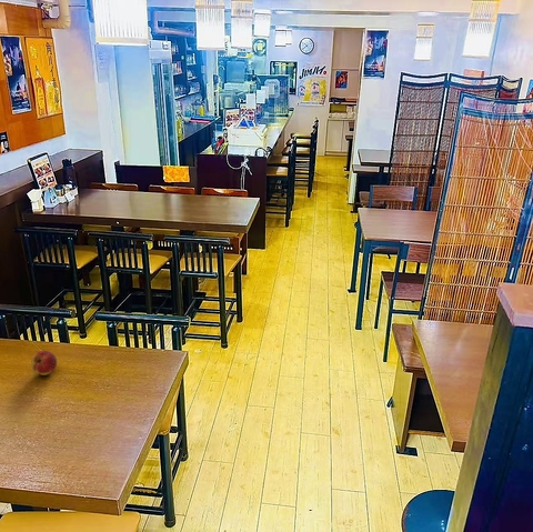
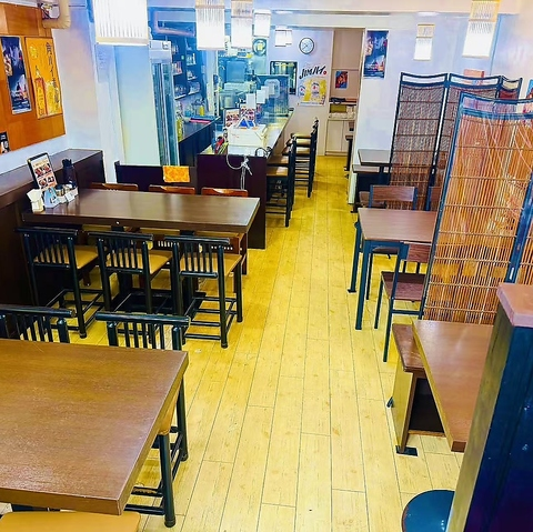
- apple (43, 362)
